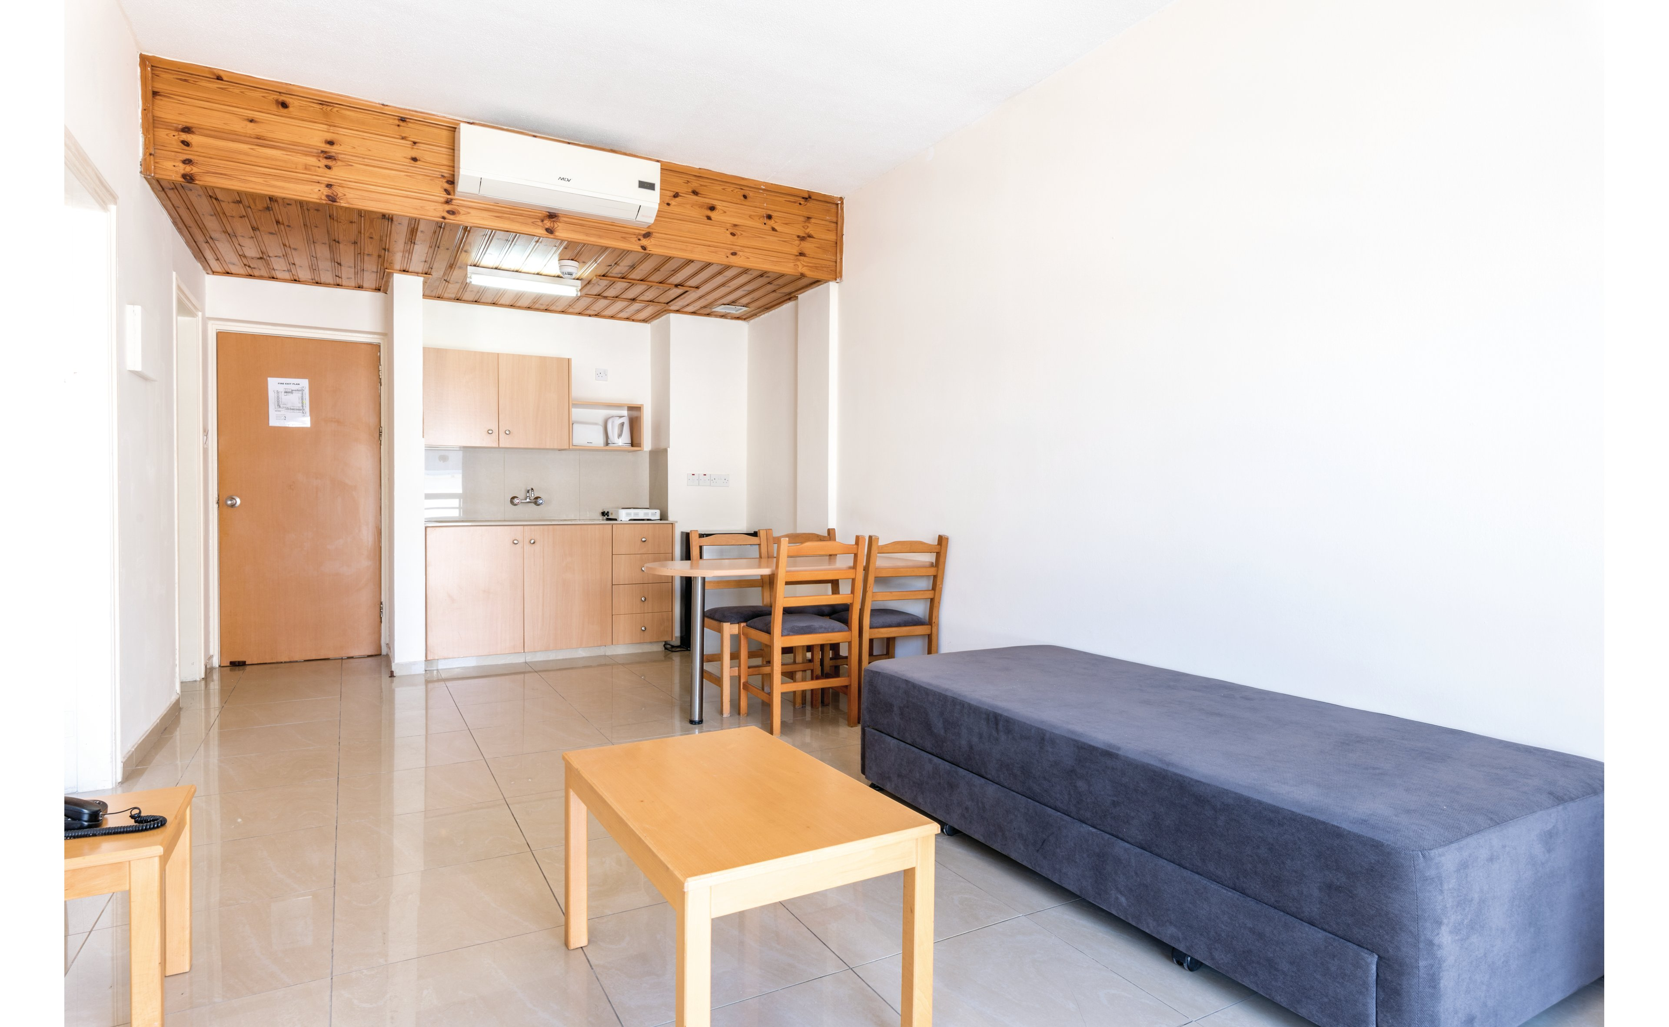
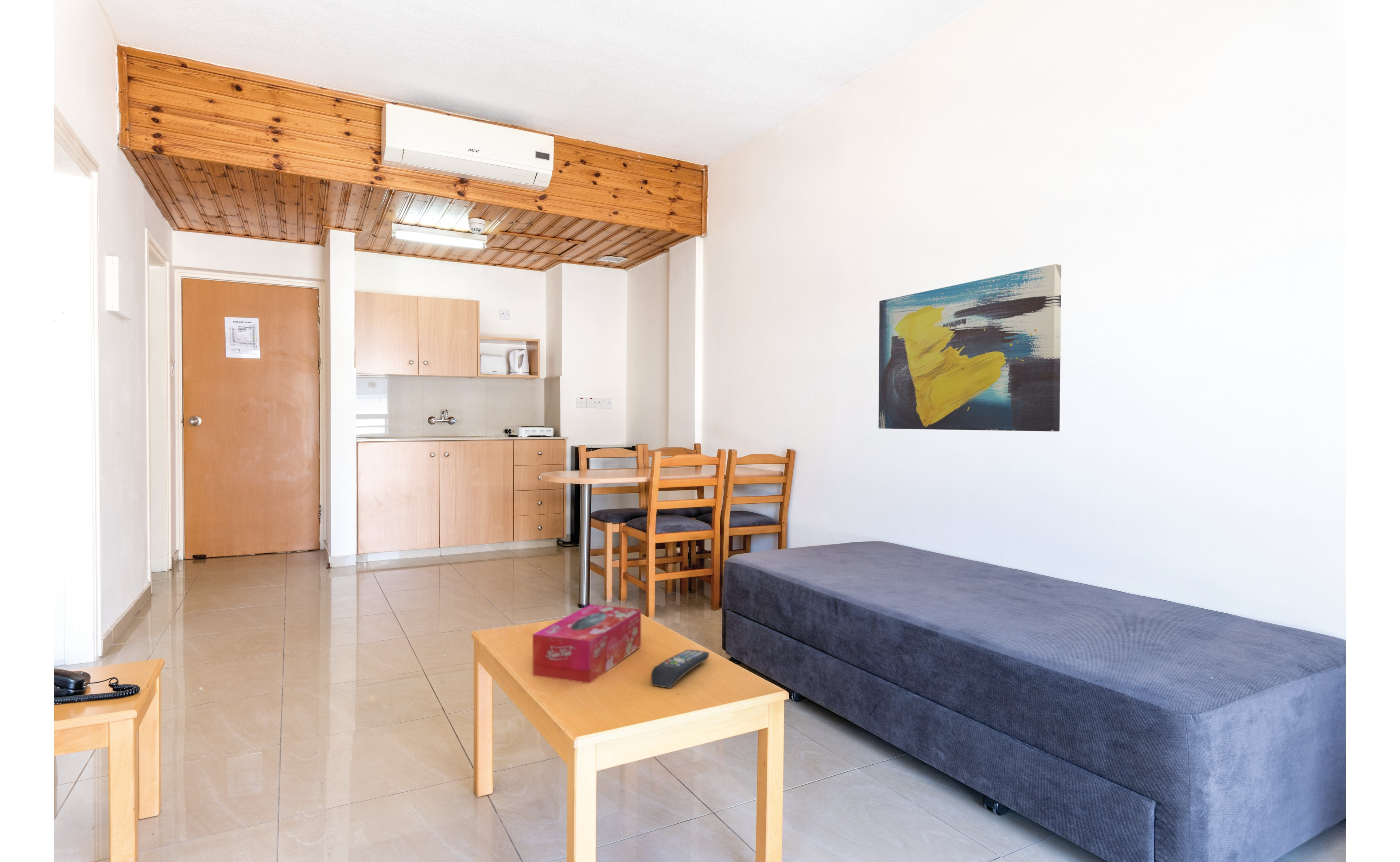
+ tissue box (590, 640)
+ remote control (681, 664)
+ wall art (958, 358)
